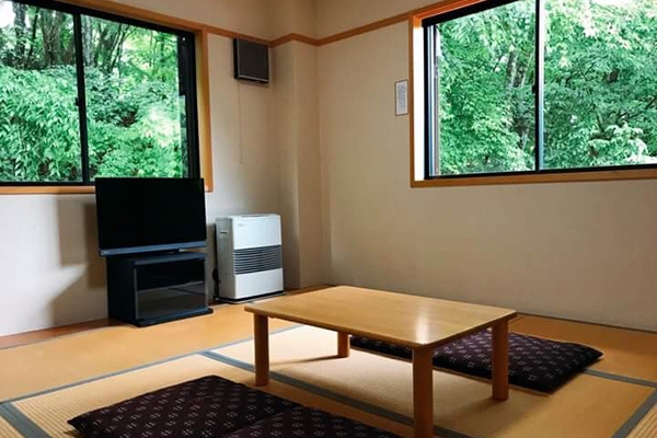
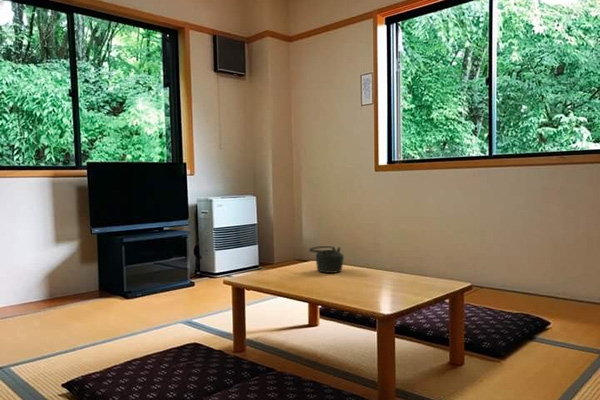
+ teapot (329, 258)
